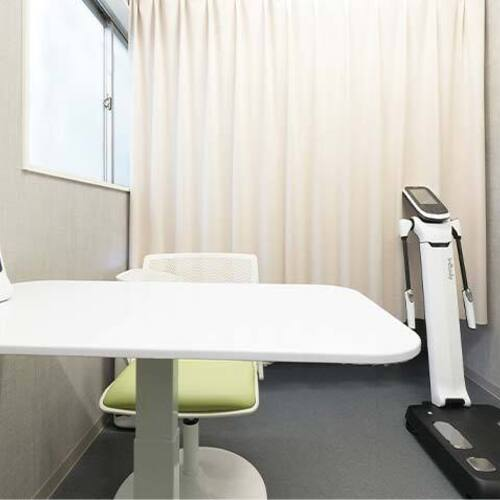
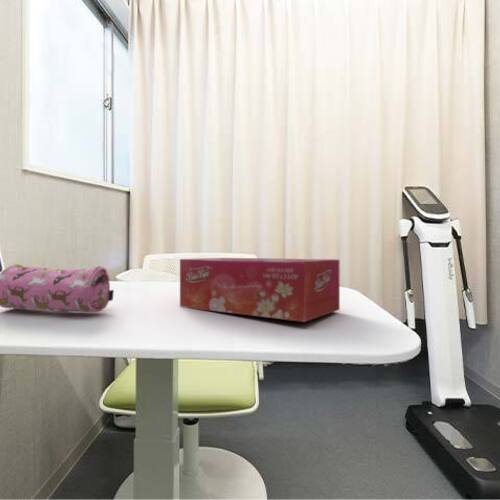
+ pencil case (54, 287)
+ tissue box (257, 283)
